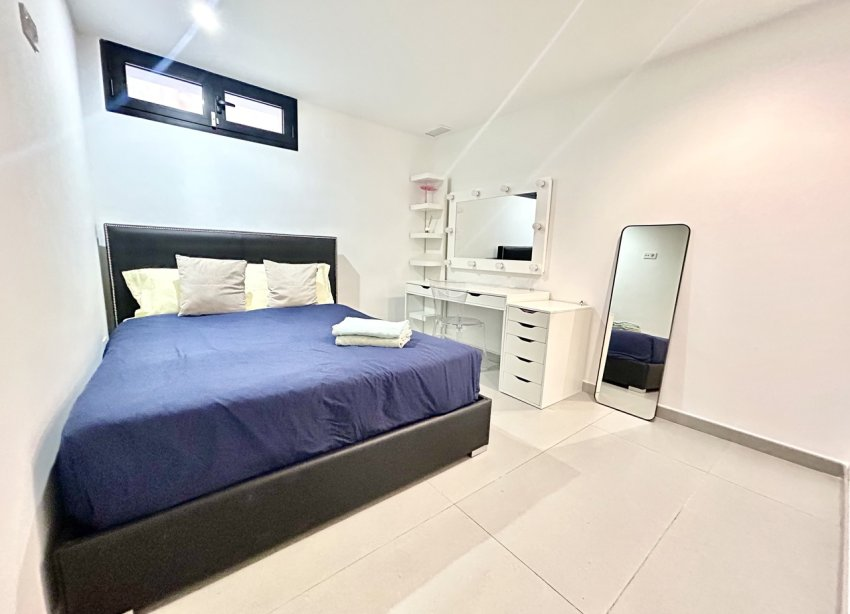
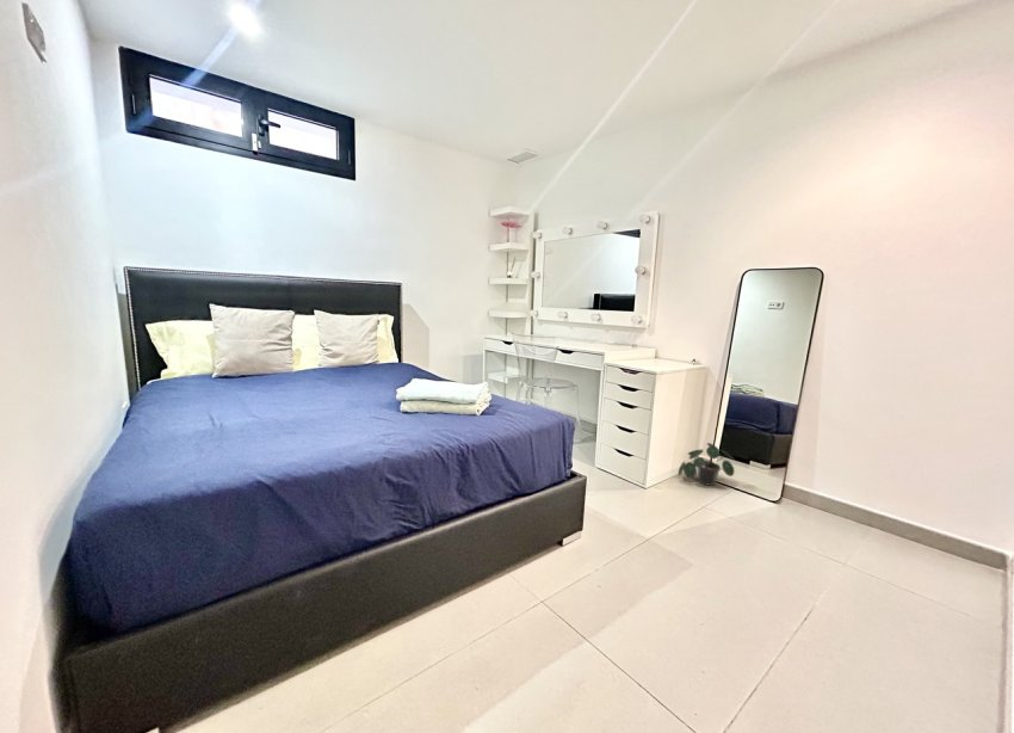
+ potted plant (706, 462)
